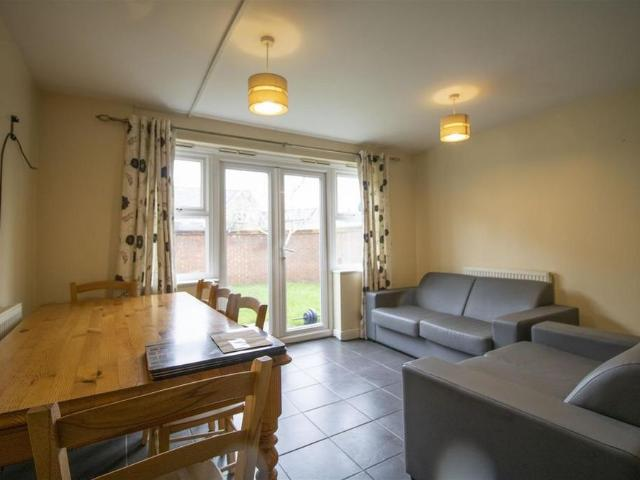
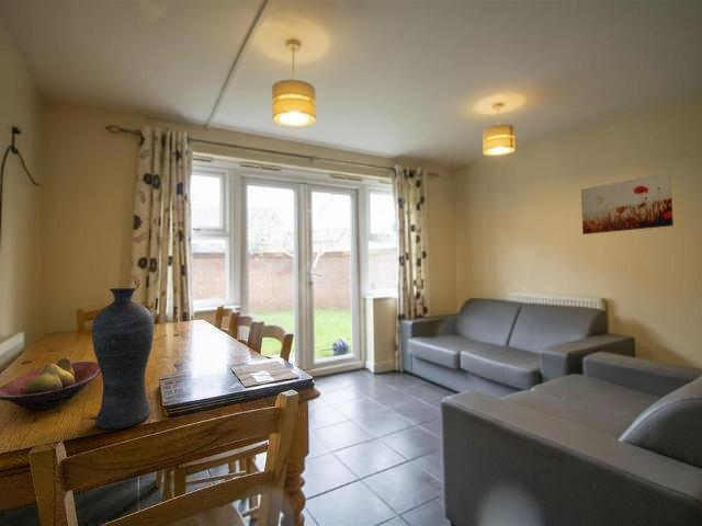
+ wall art (622, 206)
+ vase (124, 353)
+ fruit bowl (55, 378)
